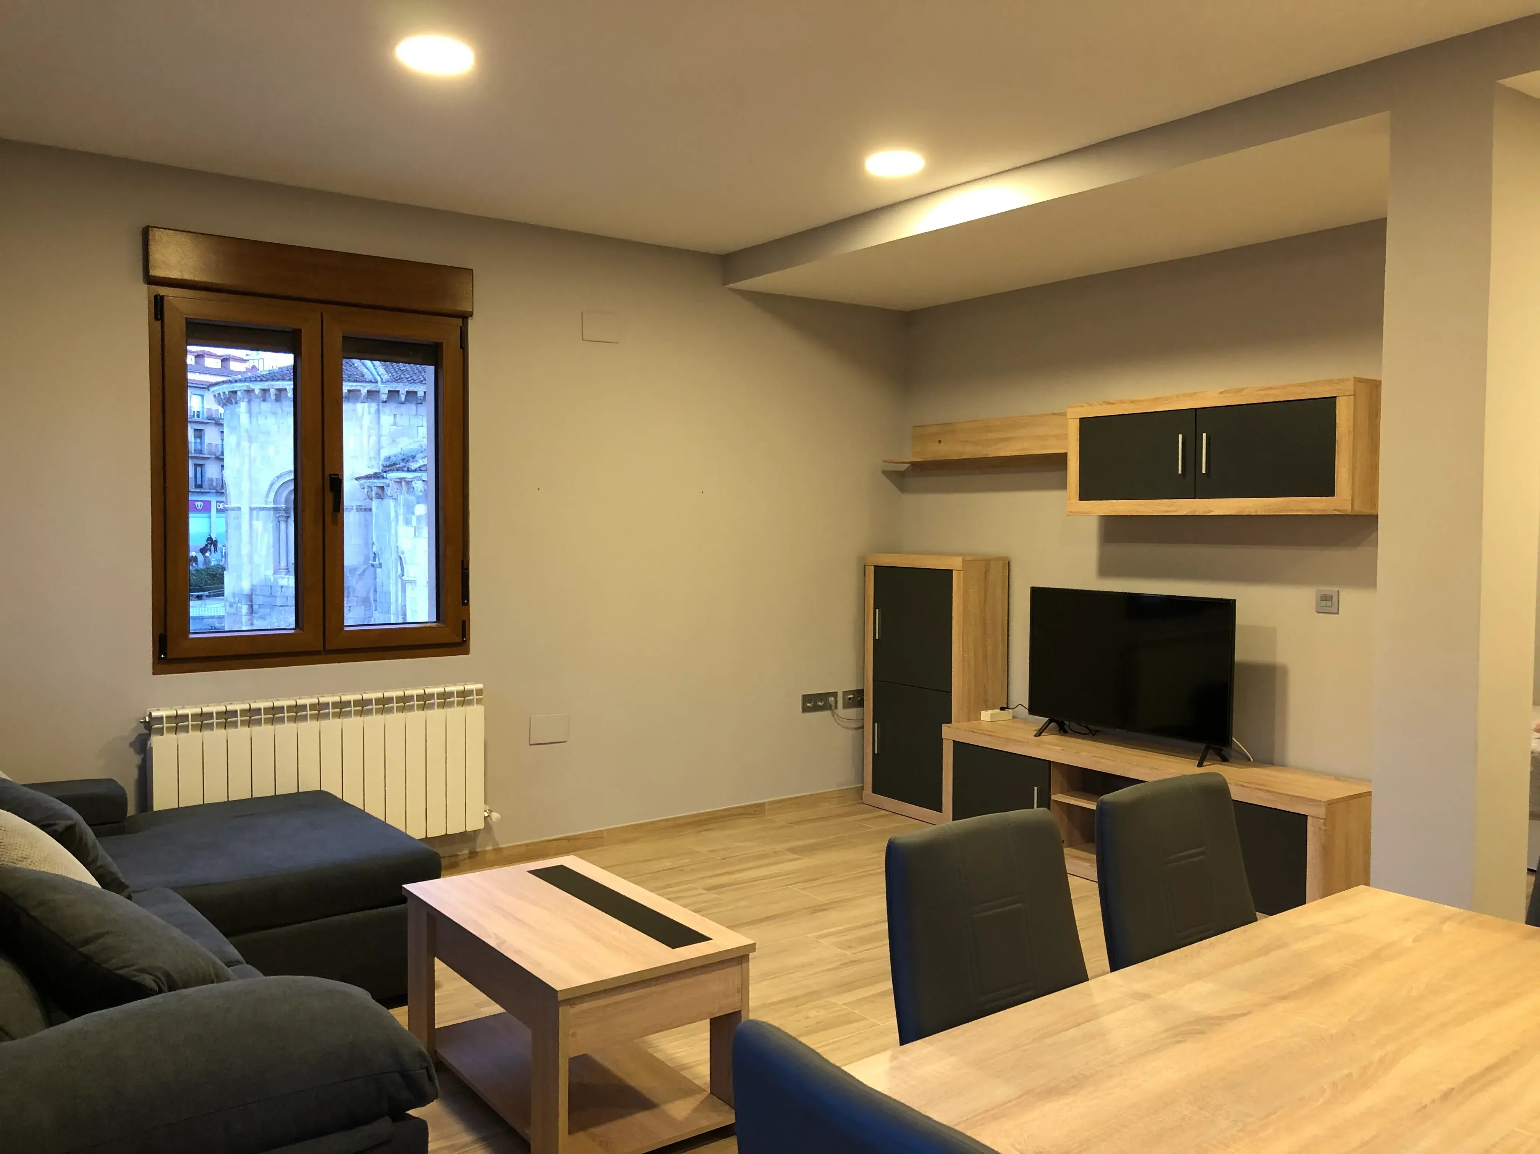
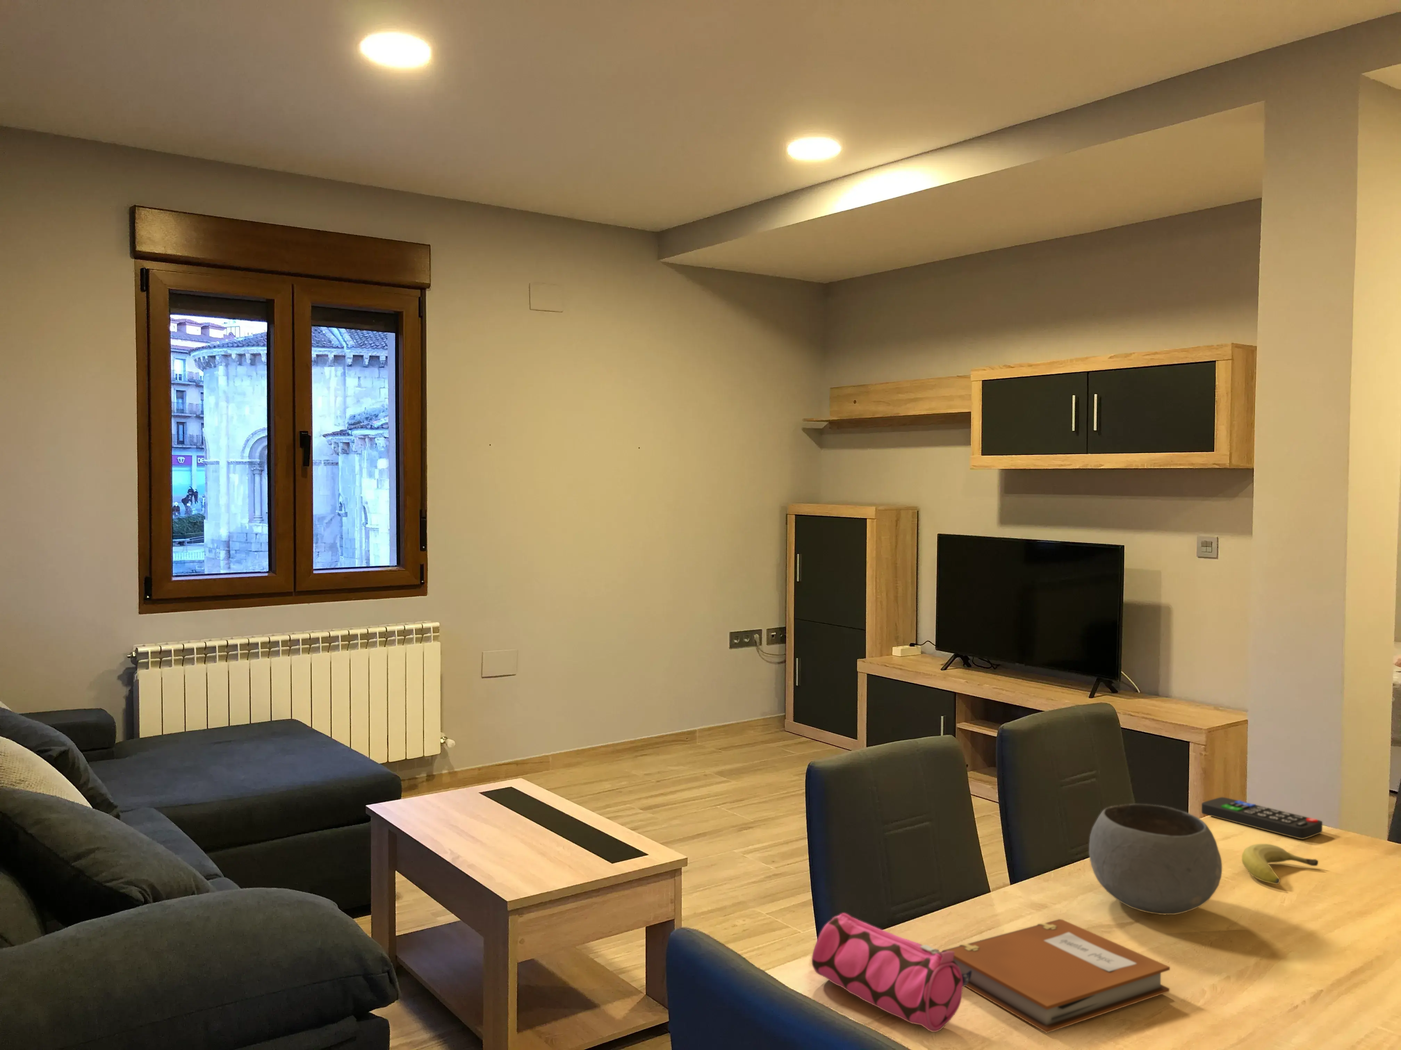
+ notebook (1055, 967)
+ pencil case (886, 965)
+ fruit (1273, 860)
+ bowl (1153, 861)
+ remote control (1260, 816)
